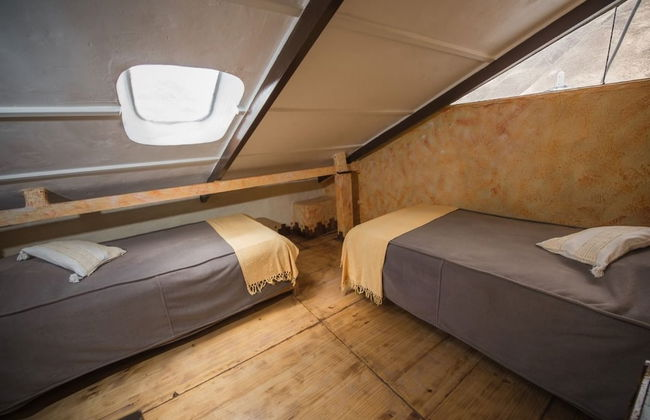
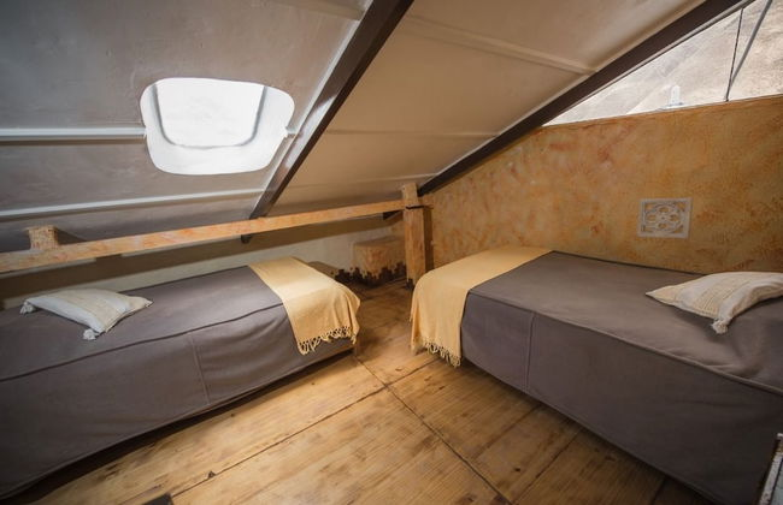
+ wall ornament (663, 219)
